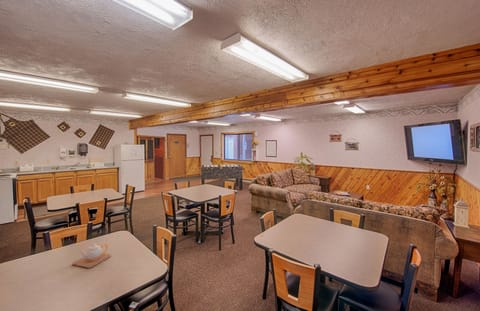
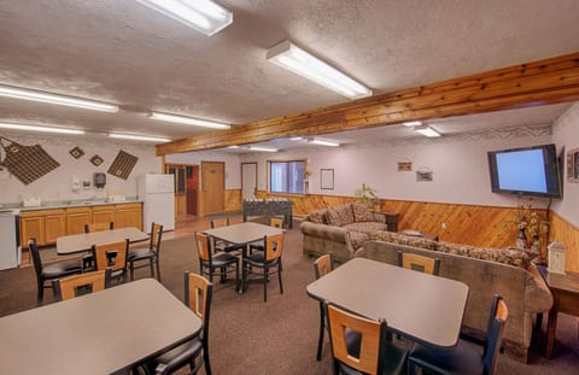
- teapot (92, 251)
